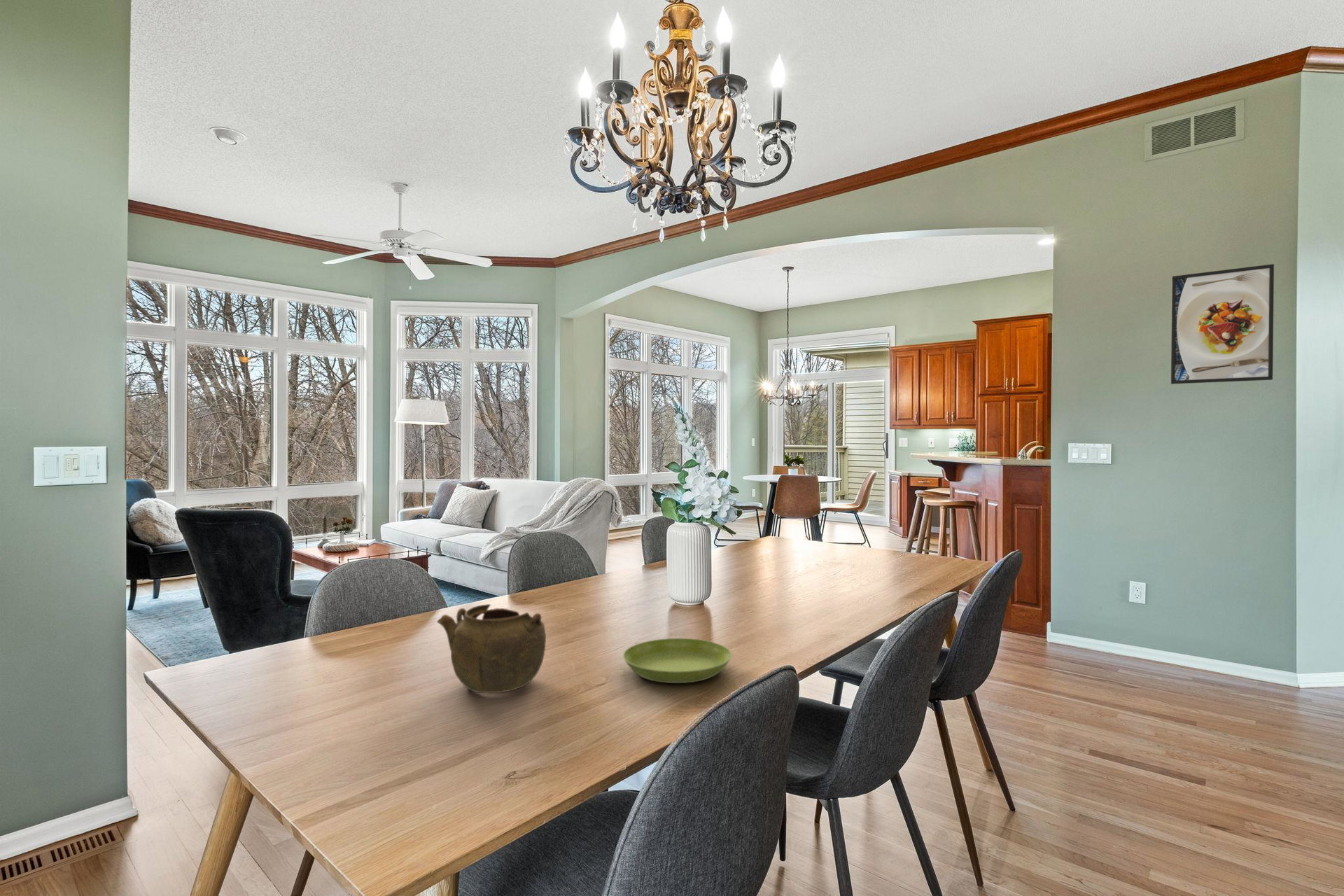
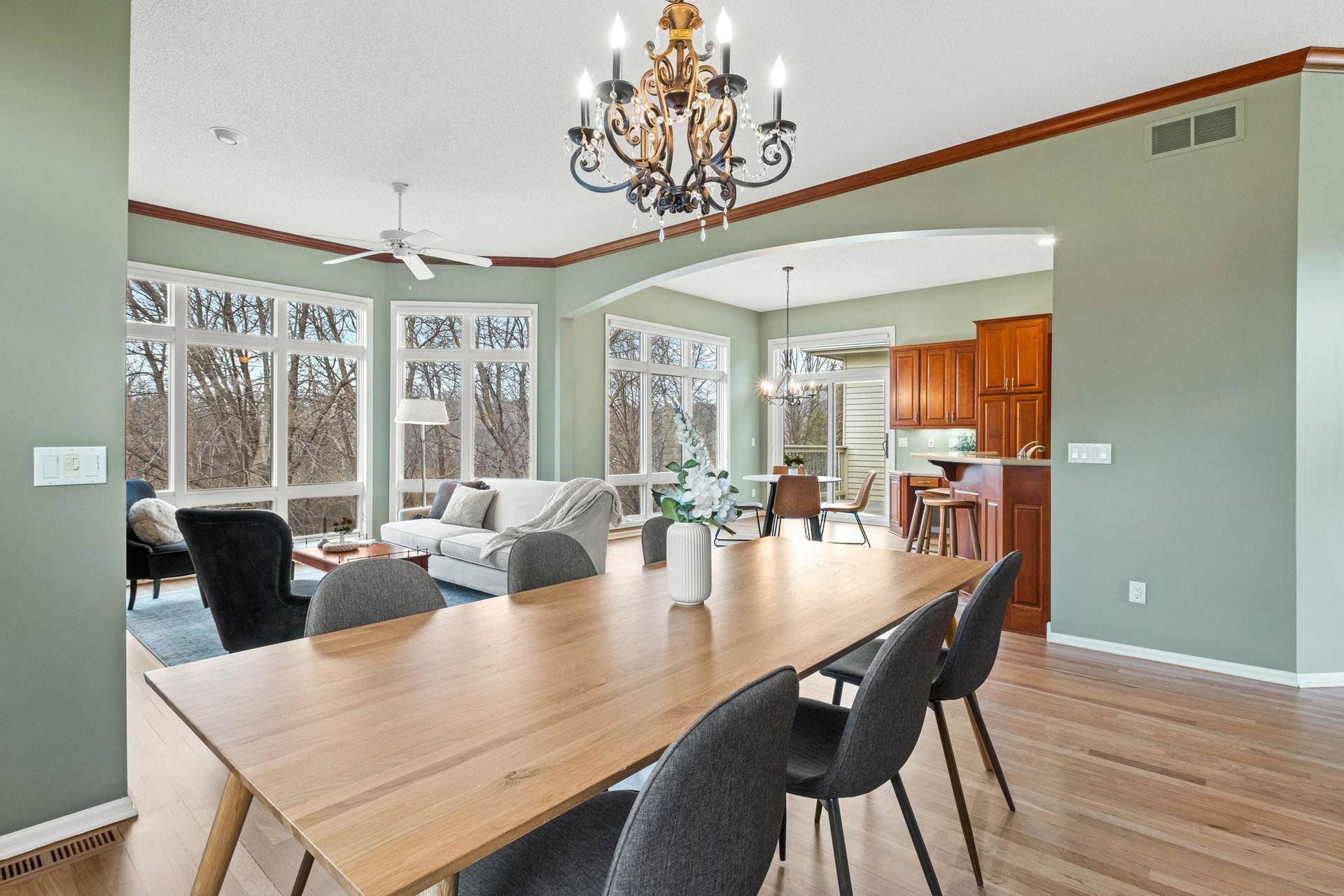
- saucer (677, 661)
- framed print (1220, 326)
- teapot (490, 645)
